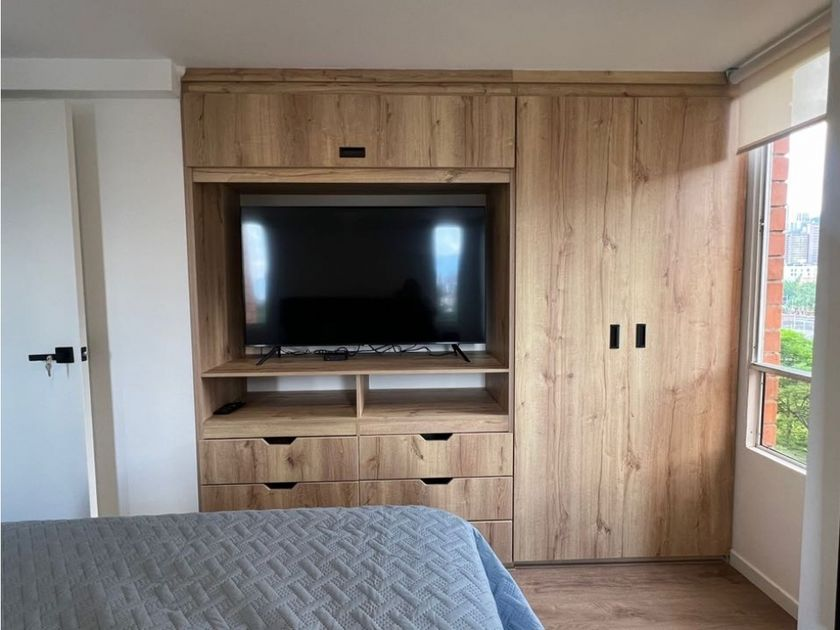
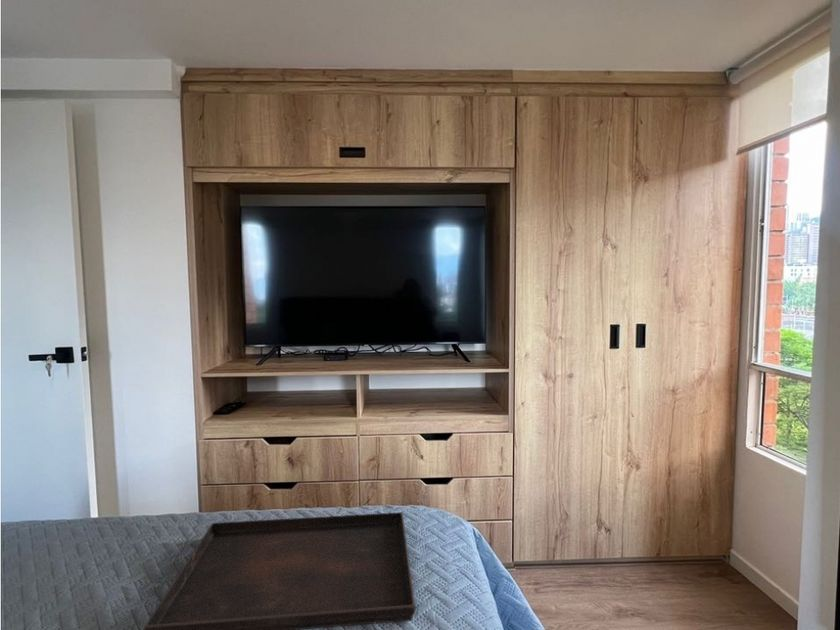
+ serving tray (298, 565)
